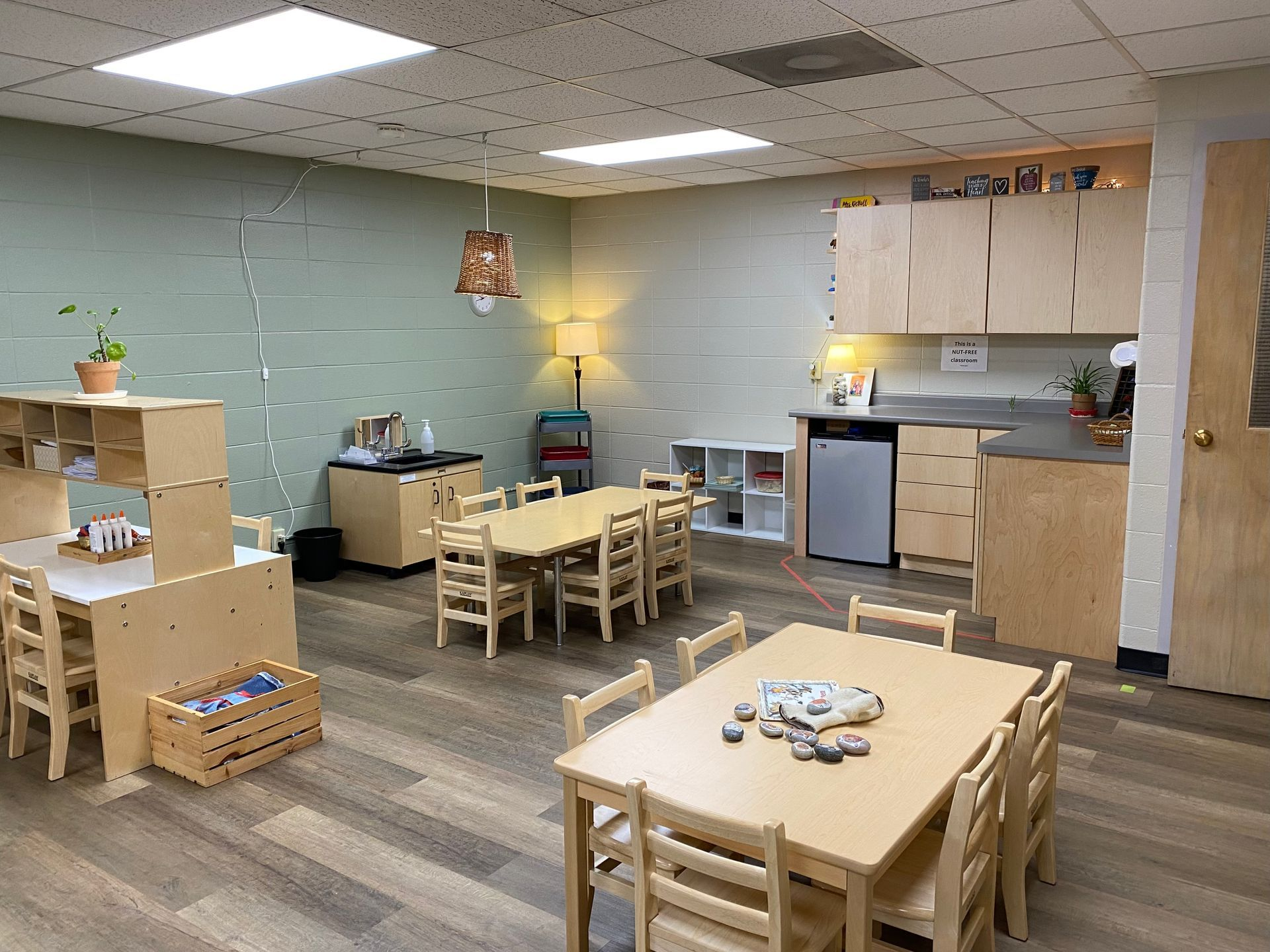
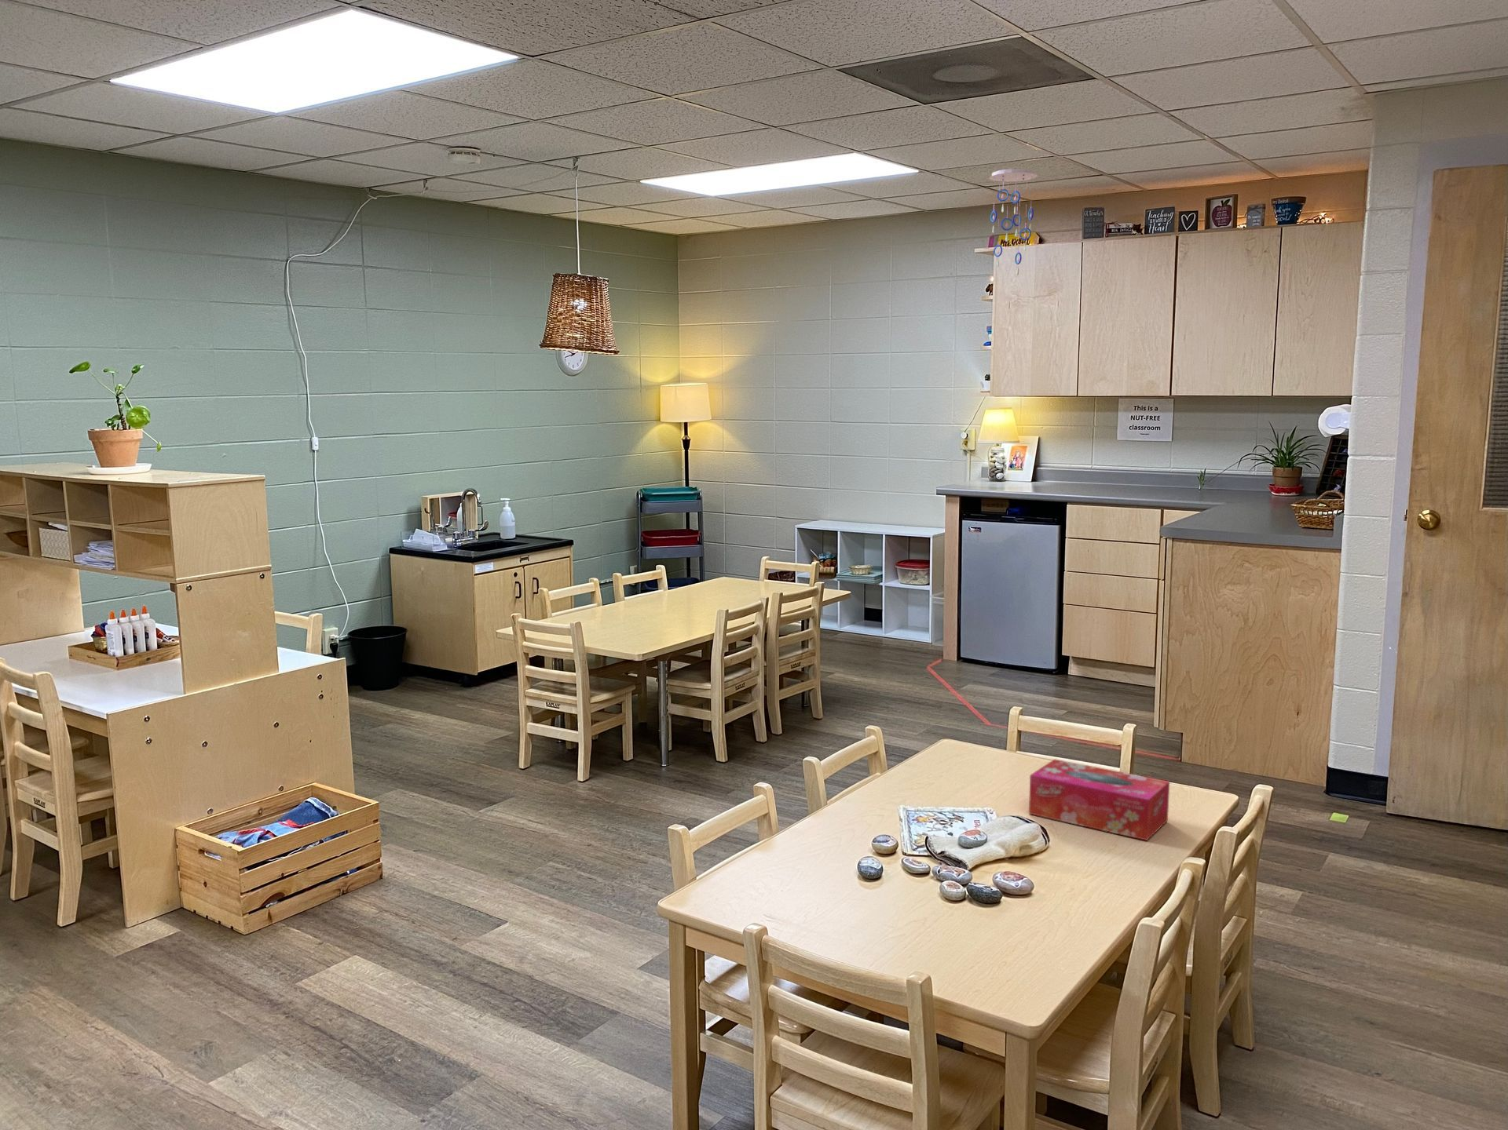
+ tissue box (1098, 798)
+ ceiling mobile (1012, 223)
